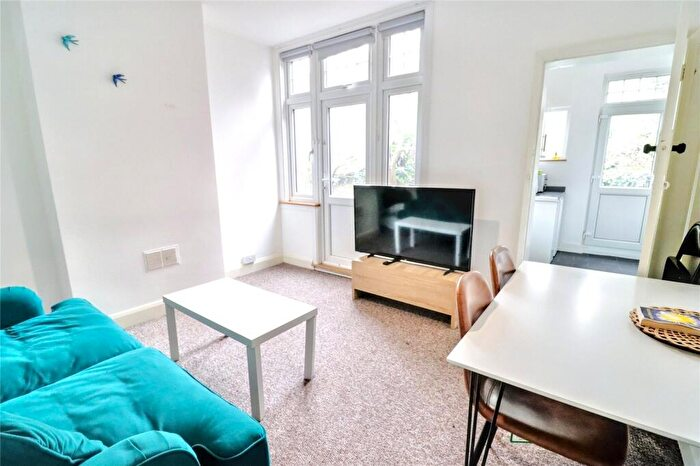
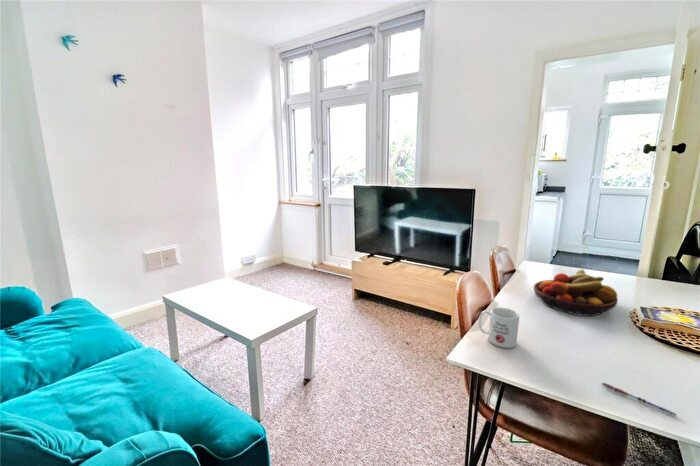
+ mug (497, 325)
+ pen (637, 397)
+ fruit bowl (573, 288)
